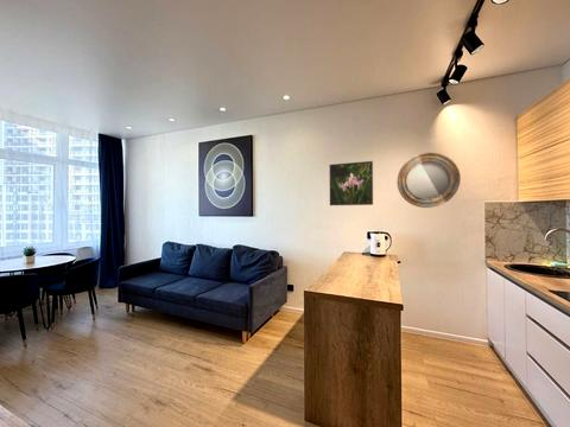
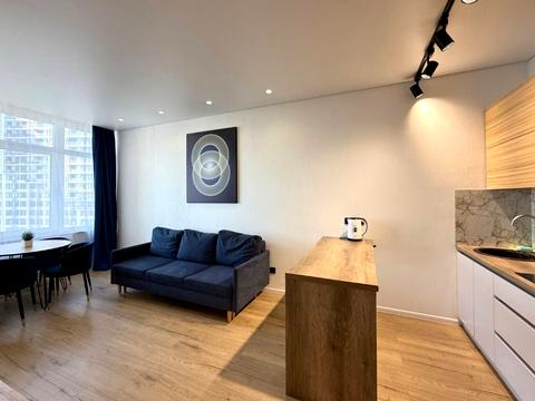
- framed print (350, 184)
- home mirror (426, 180)
